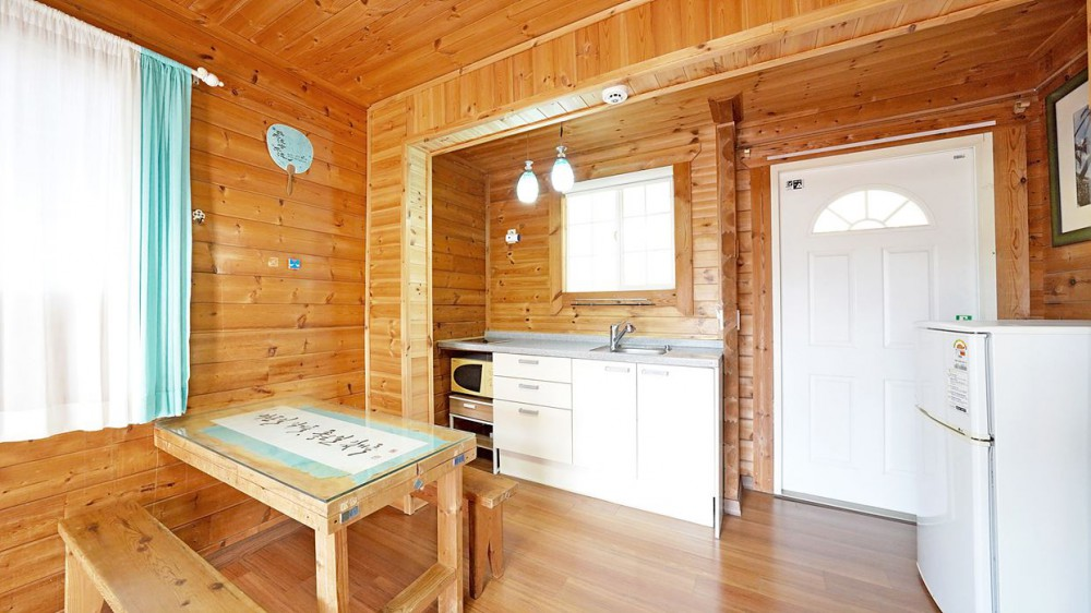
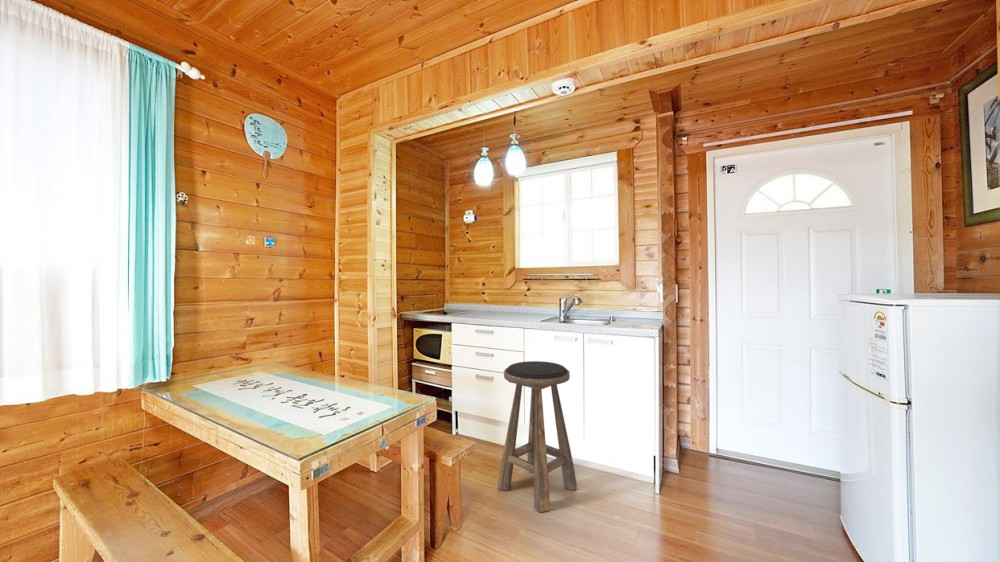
+ stool (536, 426)
